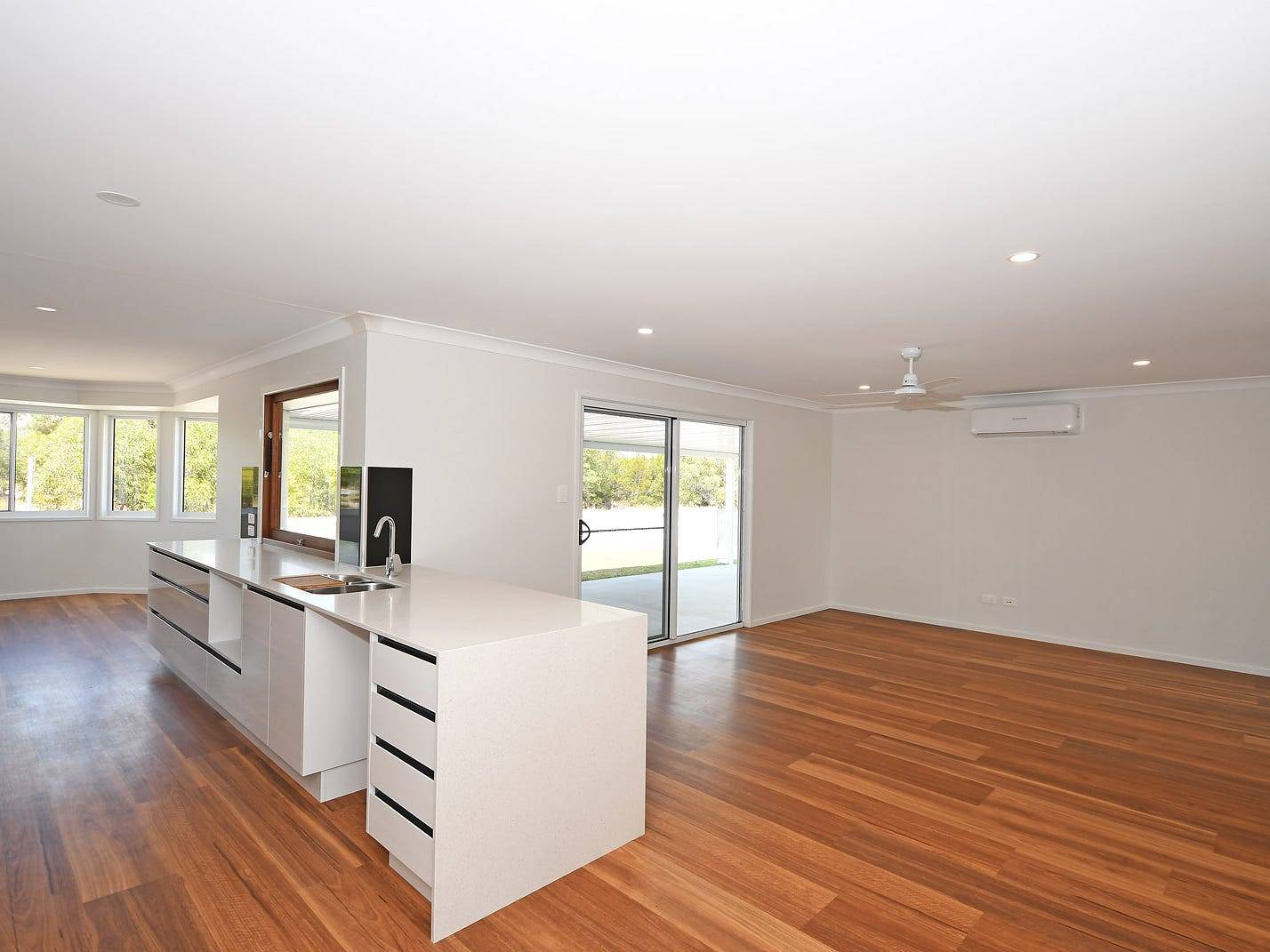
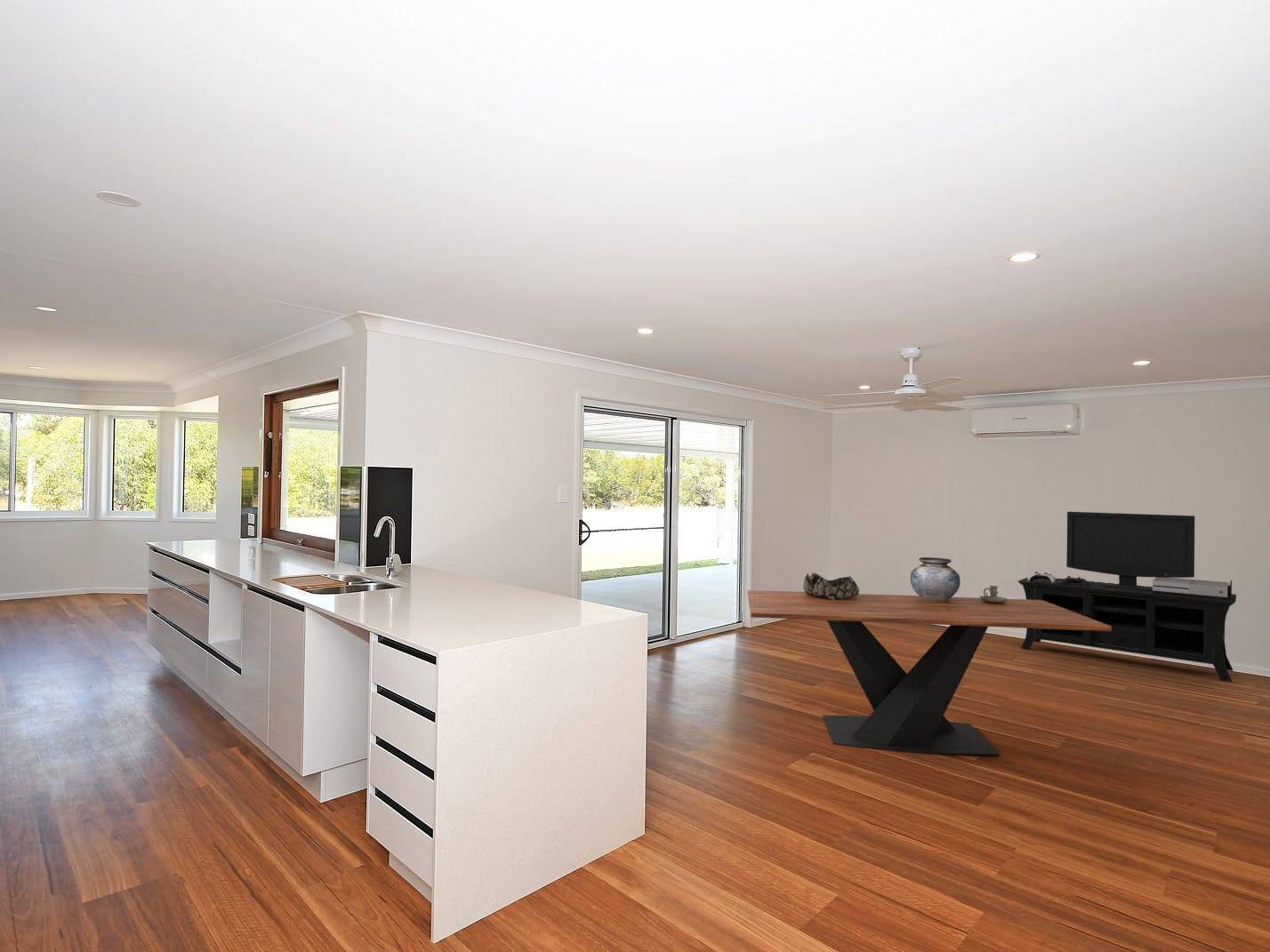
+ media console (1121, 586)
+ candle holder (992, 593)
+ decorative bowl (830, 584)
+ dining table (904, 671)
+ vase (935, 579)
